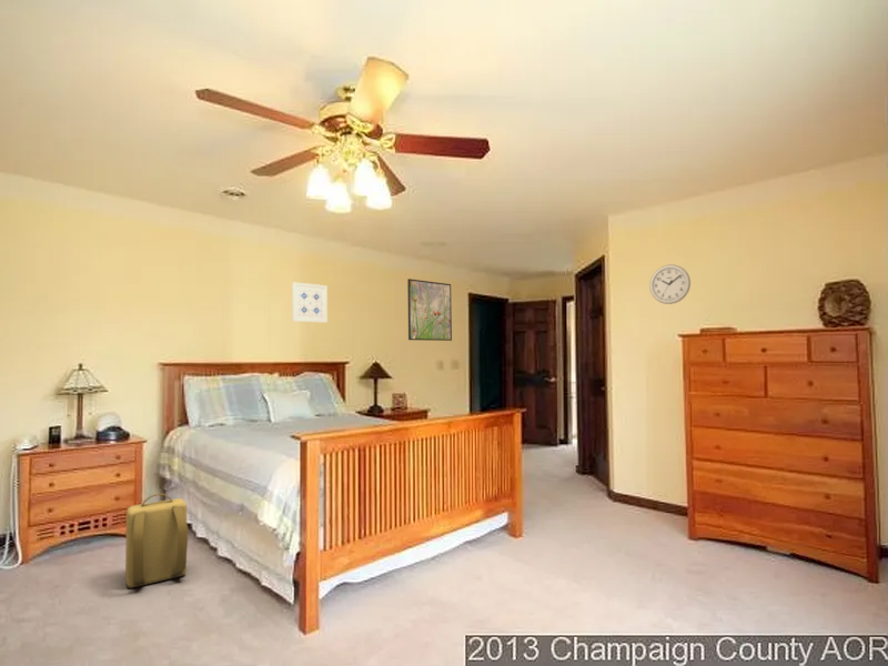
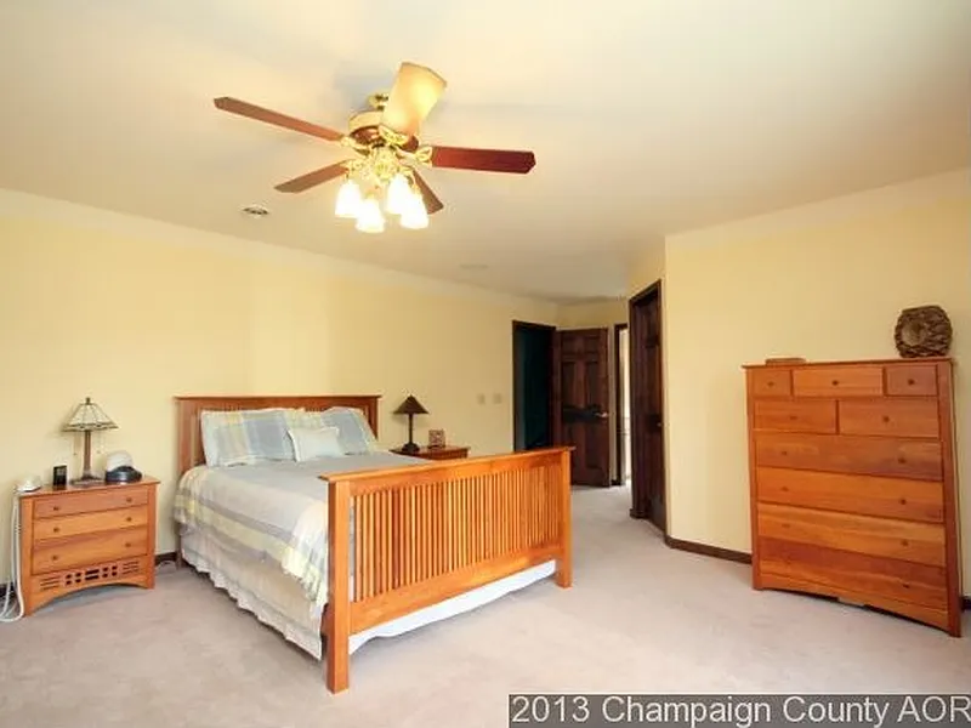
- wall clock (668, 284)
- backpack (159, 537)
- wall art (310, 303)
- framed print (430, 311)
